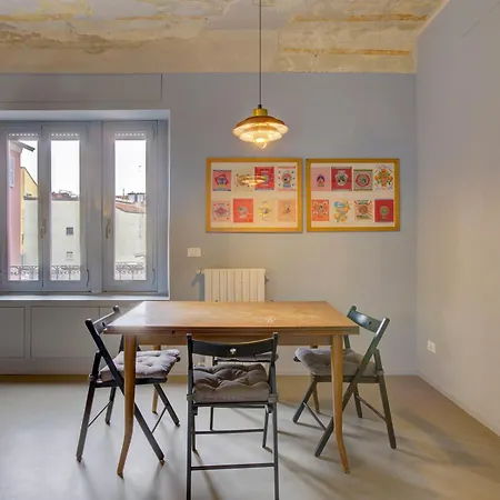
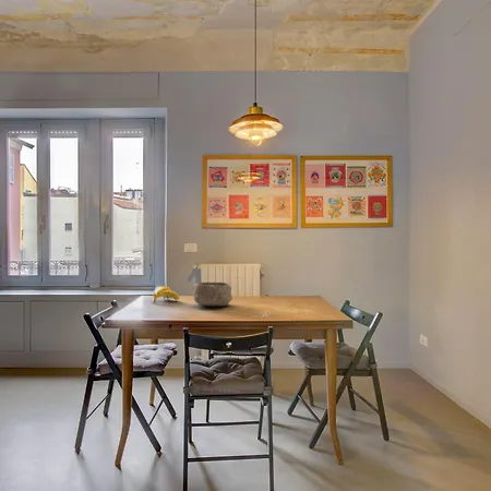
+ bowl (212, 294)
+ banana (161, 294)
